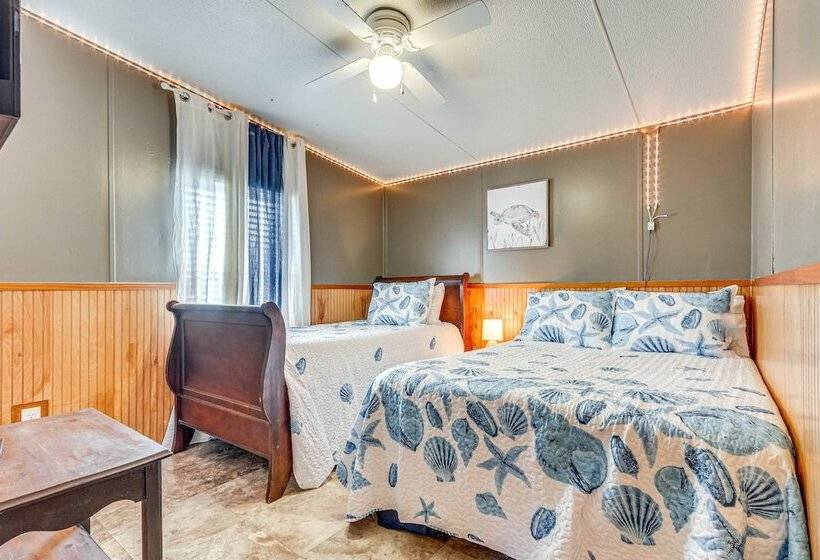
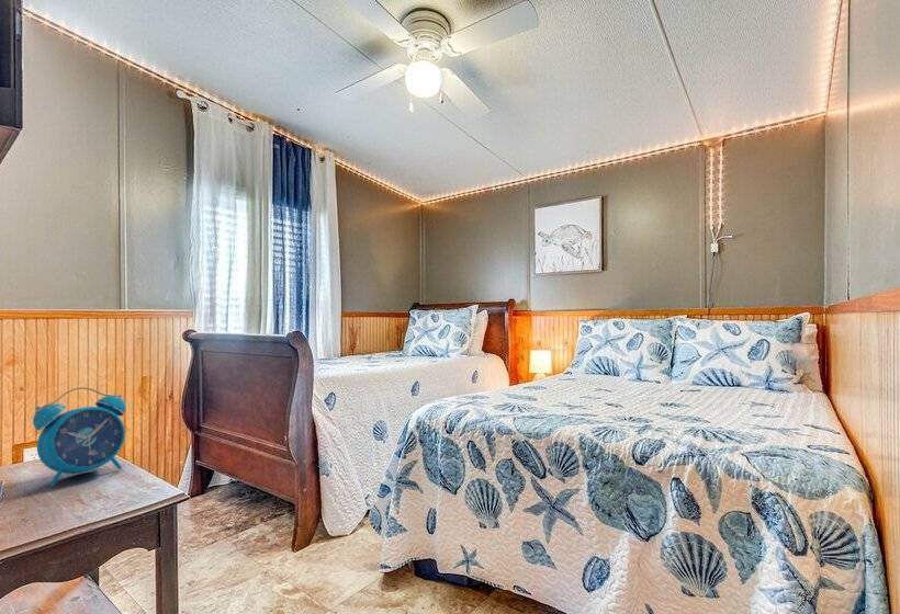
+ alarm clock (85, 431)
